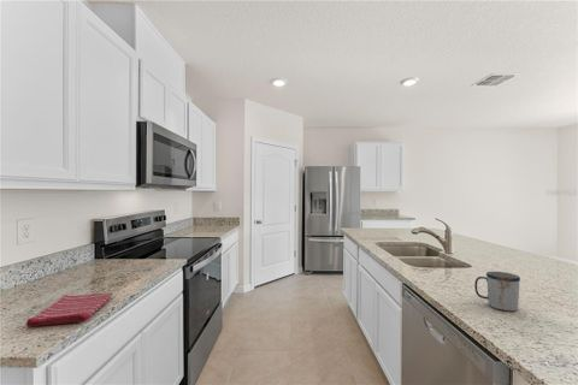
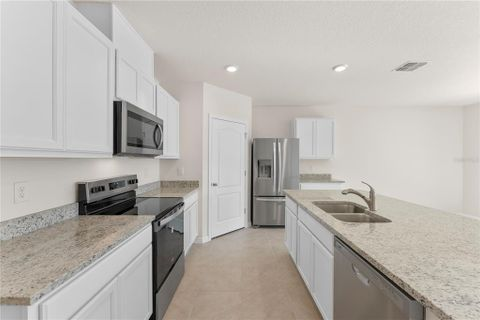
- mug (499, 290)
- dish towel (73, 307)
